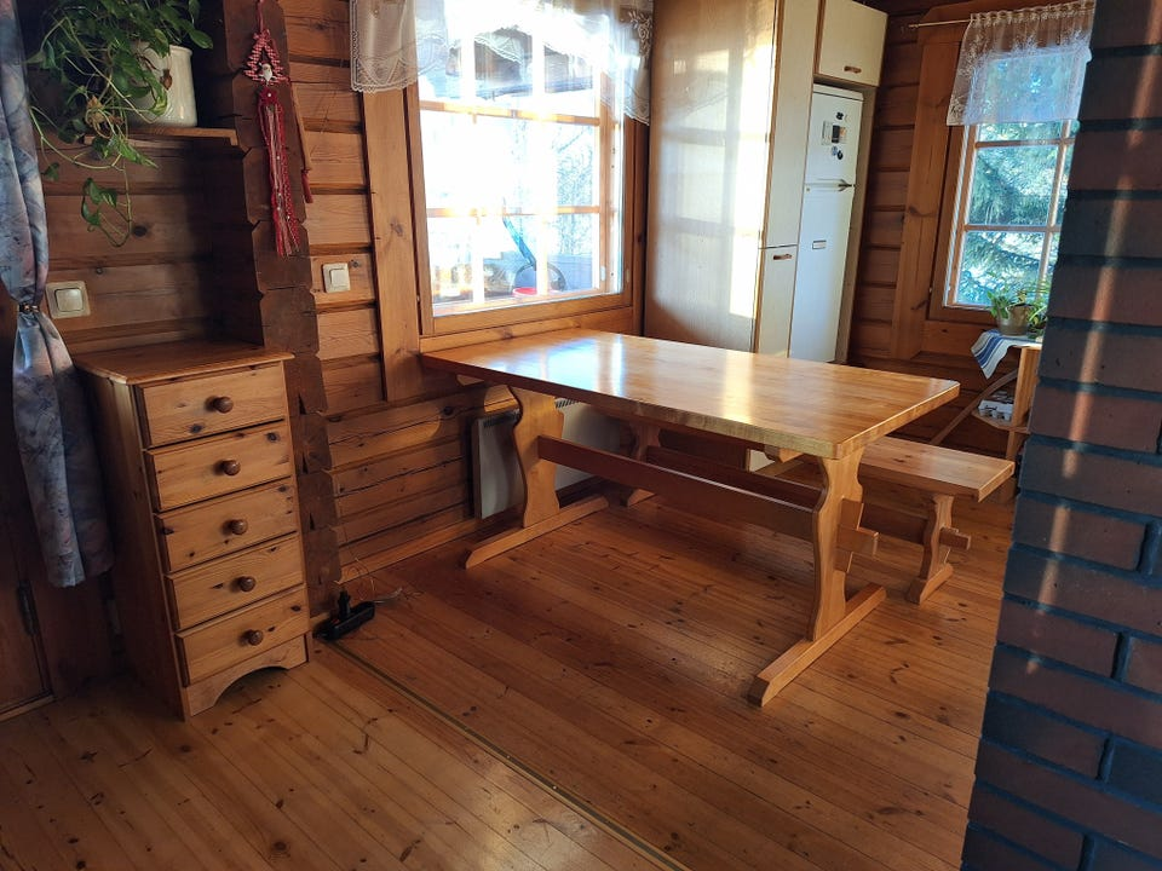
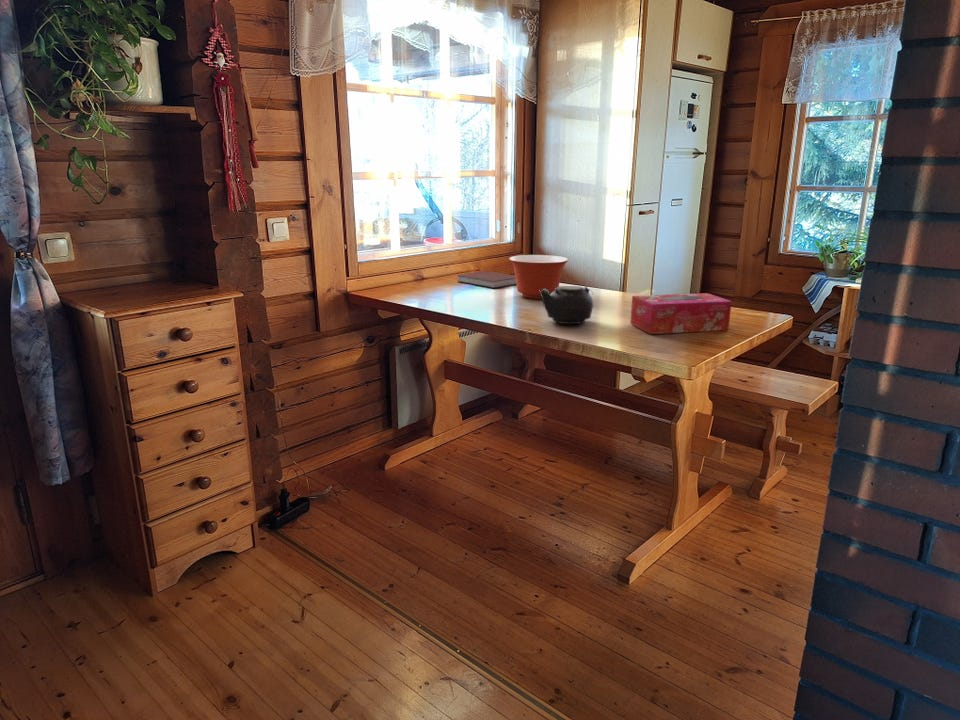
+ mixing bowl (538, 277)
+ teapot (565, 305)
+ notebook (489, 279)
+ tissue box (679, 312)
